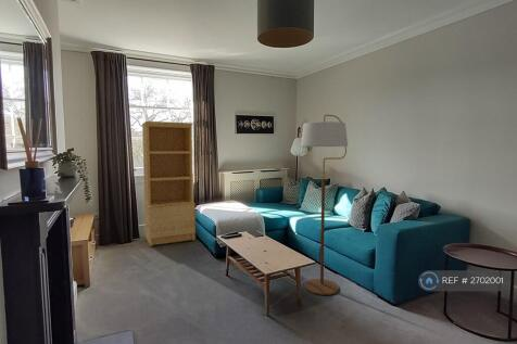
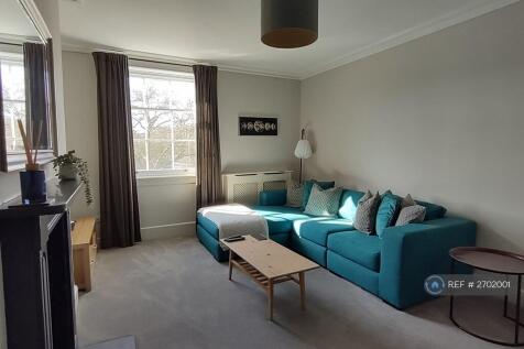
- floor lamp (324, 202)
- bookcase (168, 181)
